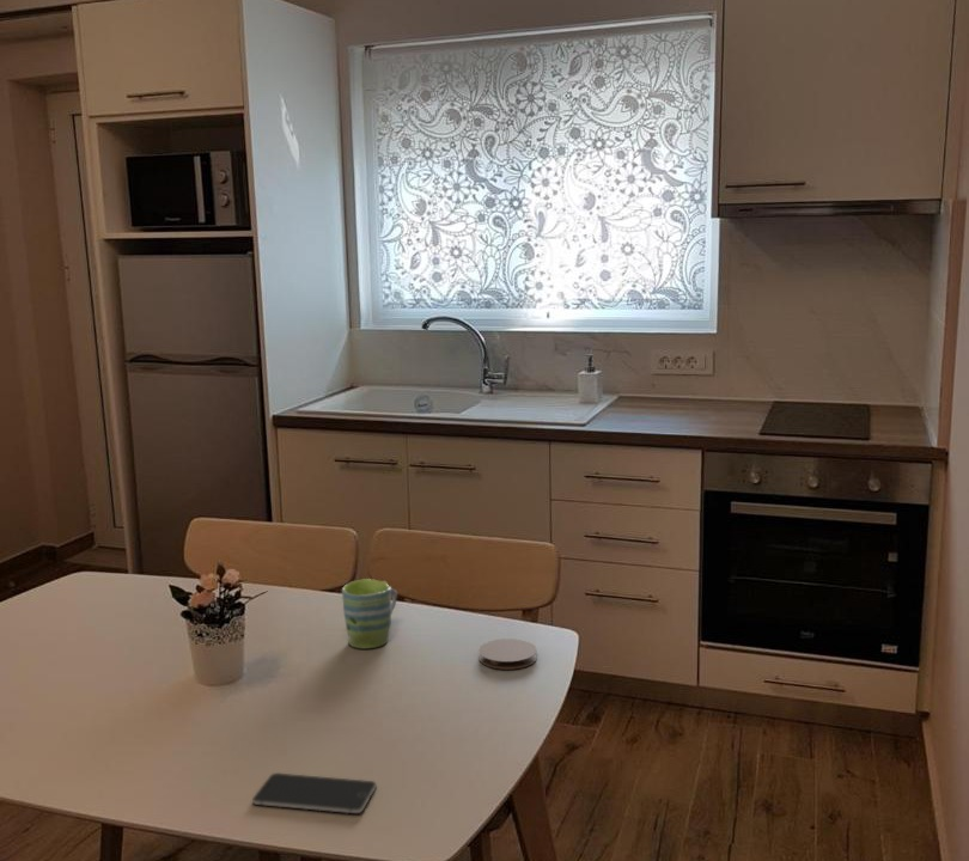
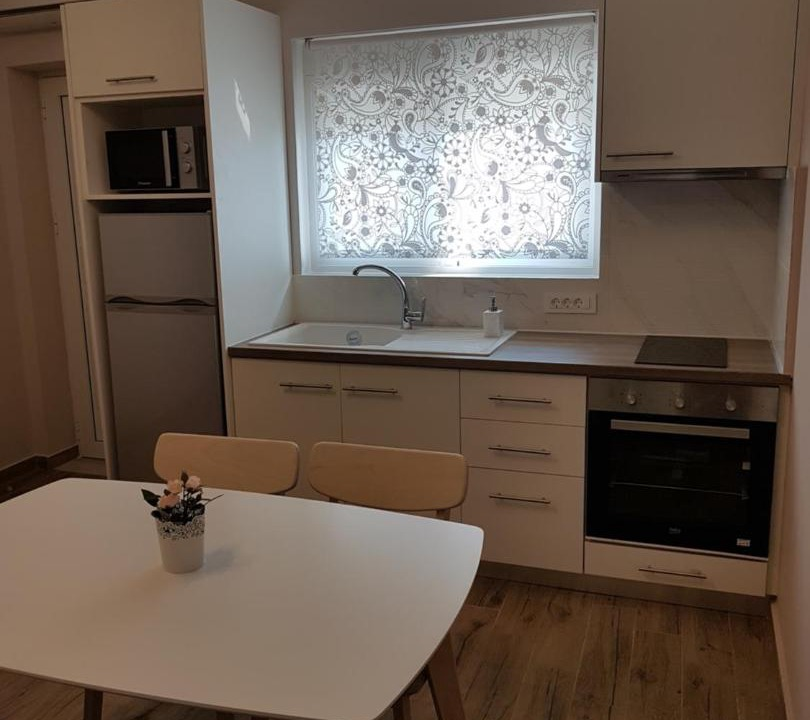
- smartphone (315, 792)
- coaster (507, 653)
- mug (373, 611)
